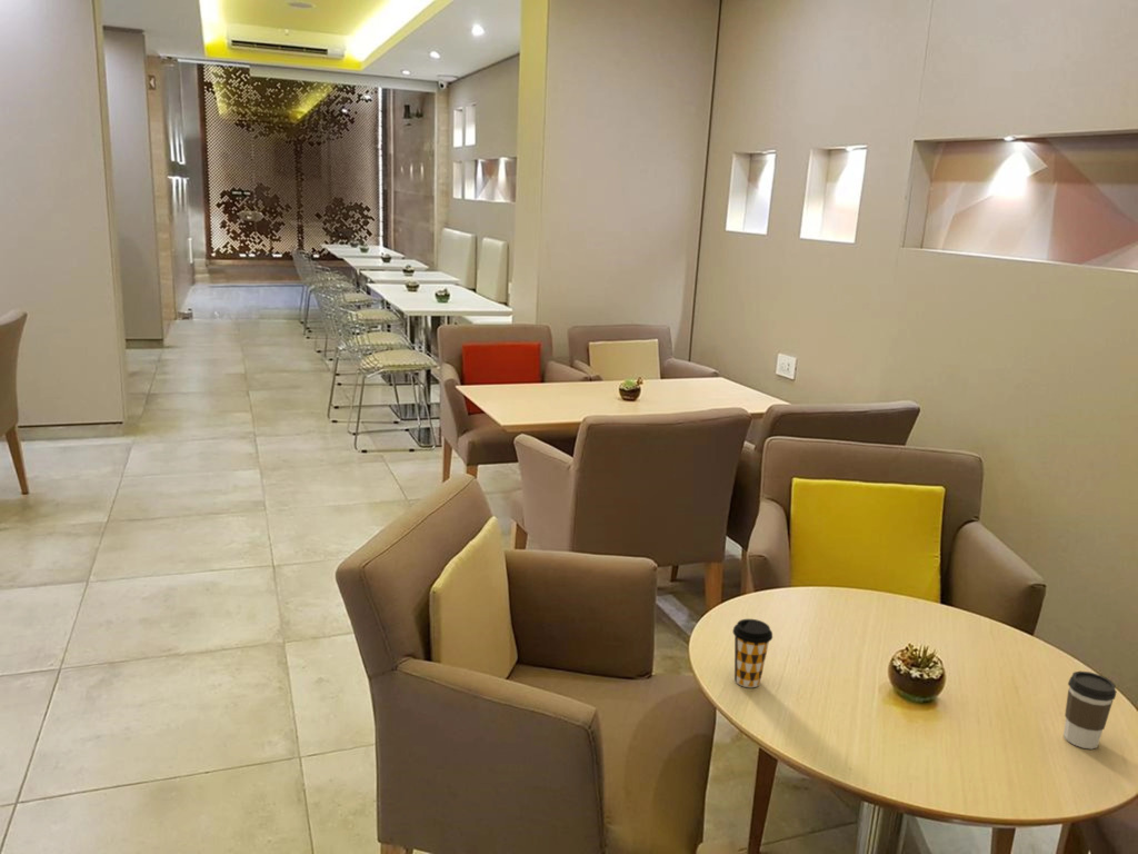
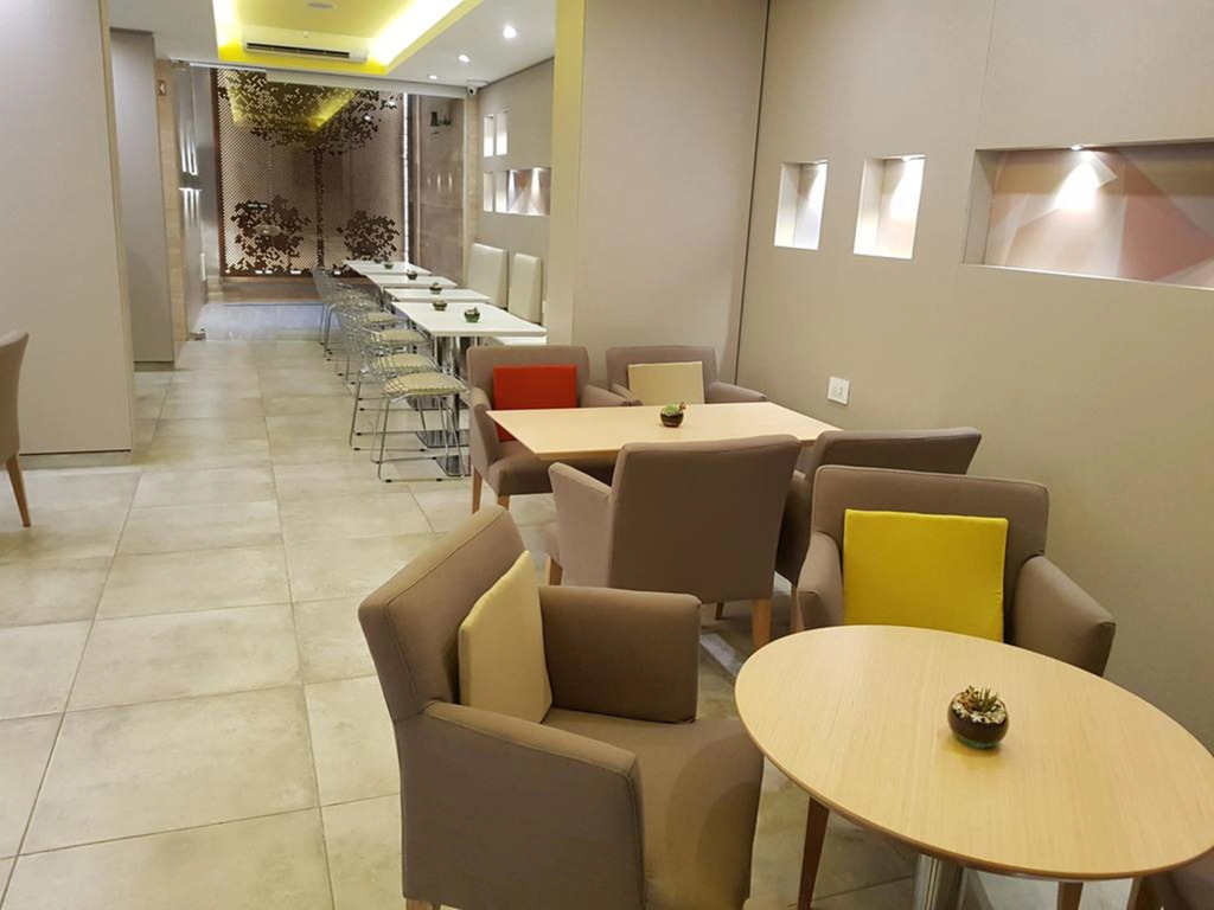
- coffee cup (1087, 711)
- coffee cup (750, 653)
